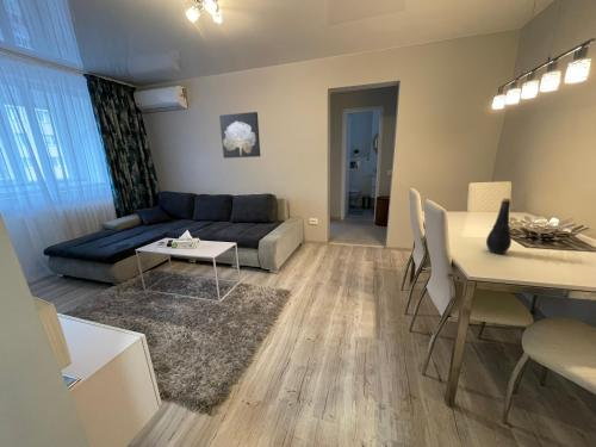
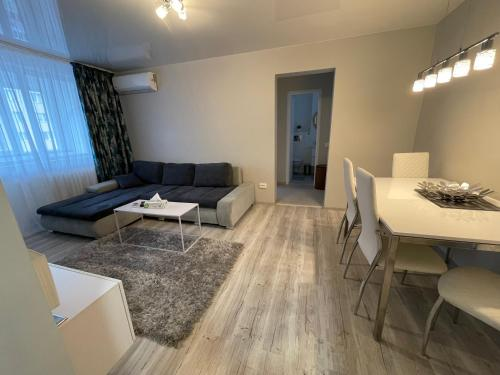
- bottle (501, 225)
- wall art (240, 136)
